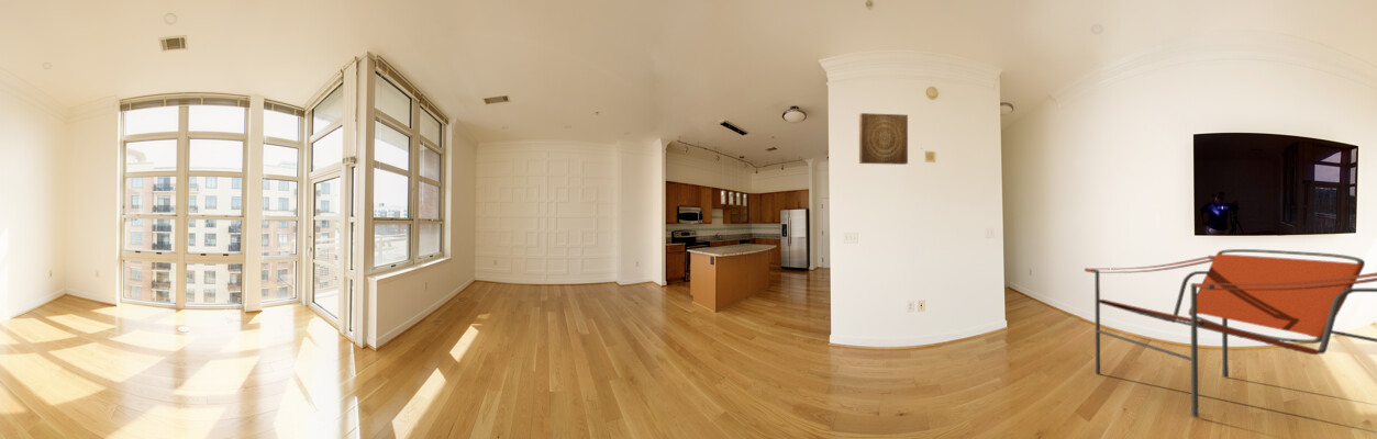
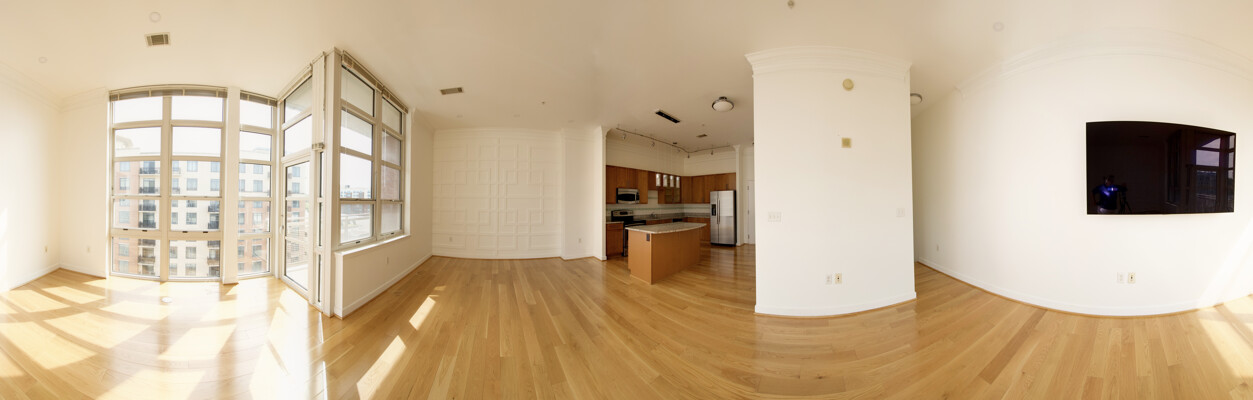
- armchair (1215, 323)
- wall art (882, 138)
